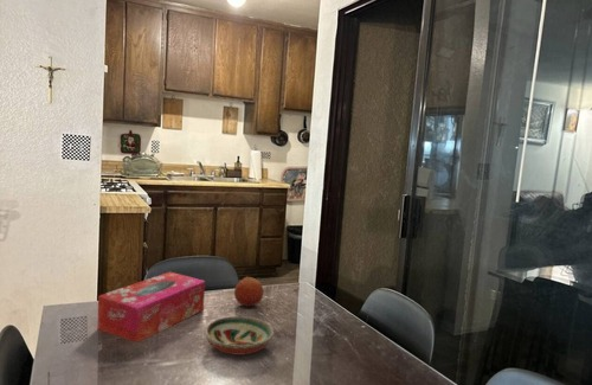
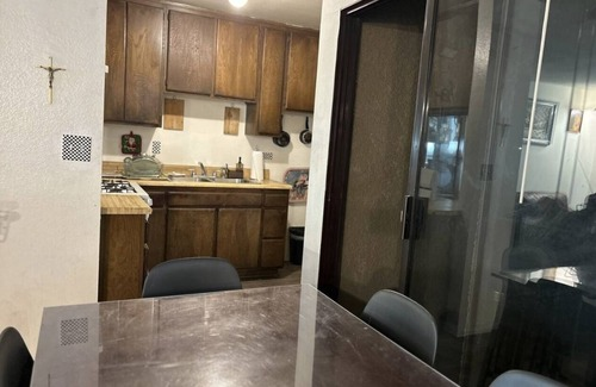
- decorative bowl (238, 338)
- tissue box (155, 303)
- fruit (249, 291)
